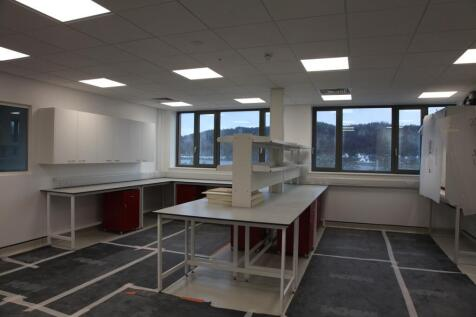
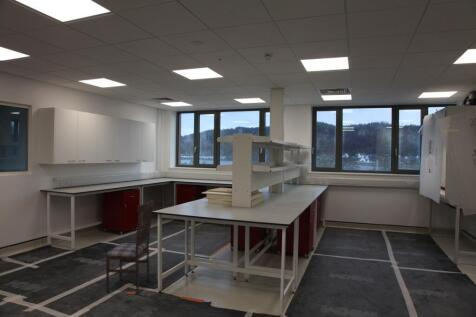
+ dining chair (130, 244)
